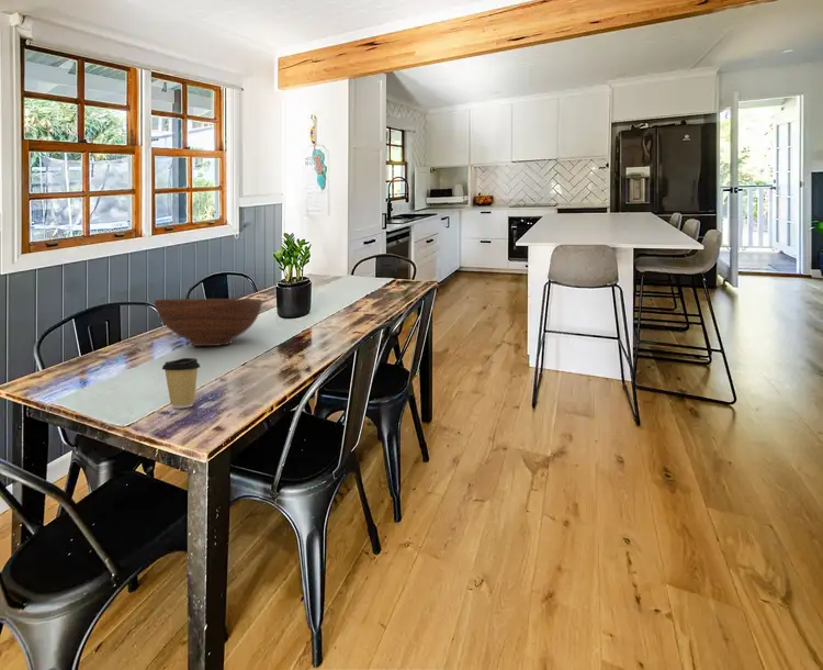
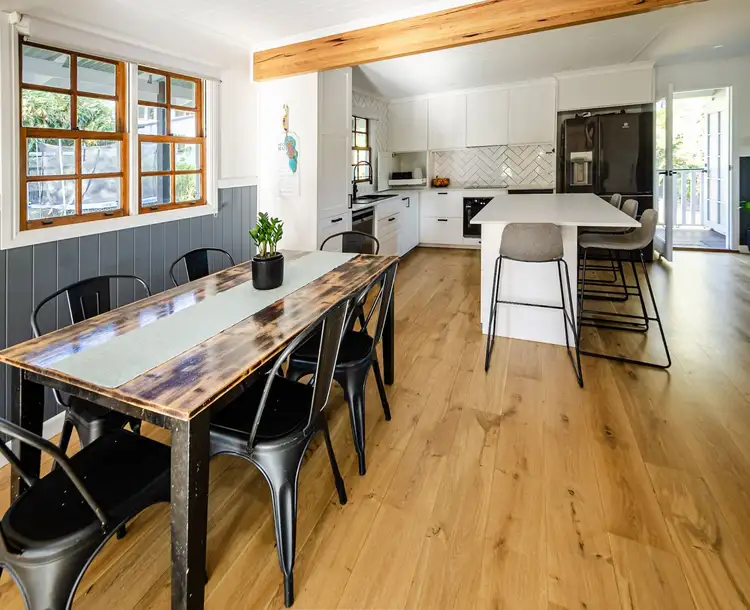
- fruit bowl (210, 322)
- coffee cup (181, 382)
